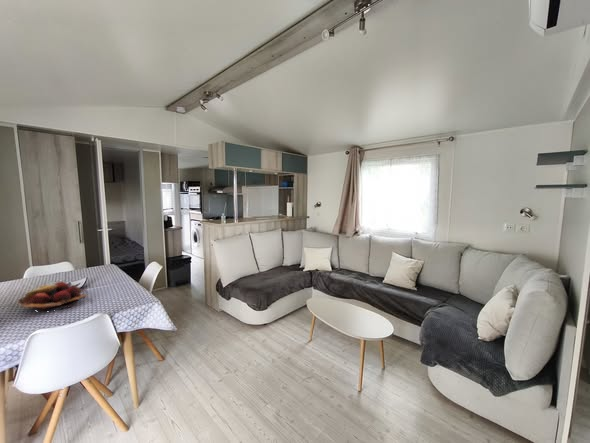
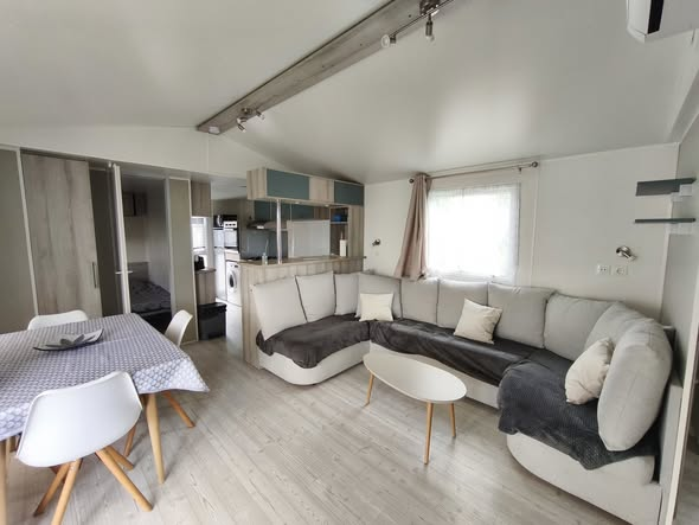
- fruit basket (53, 295)
